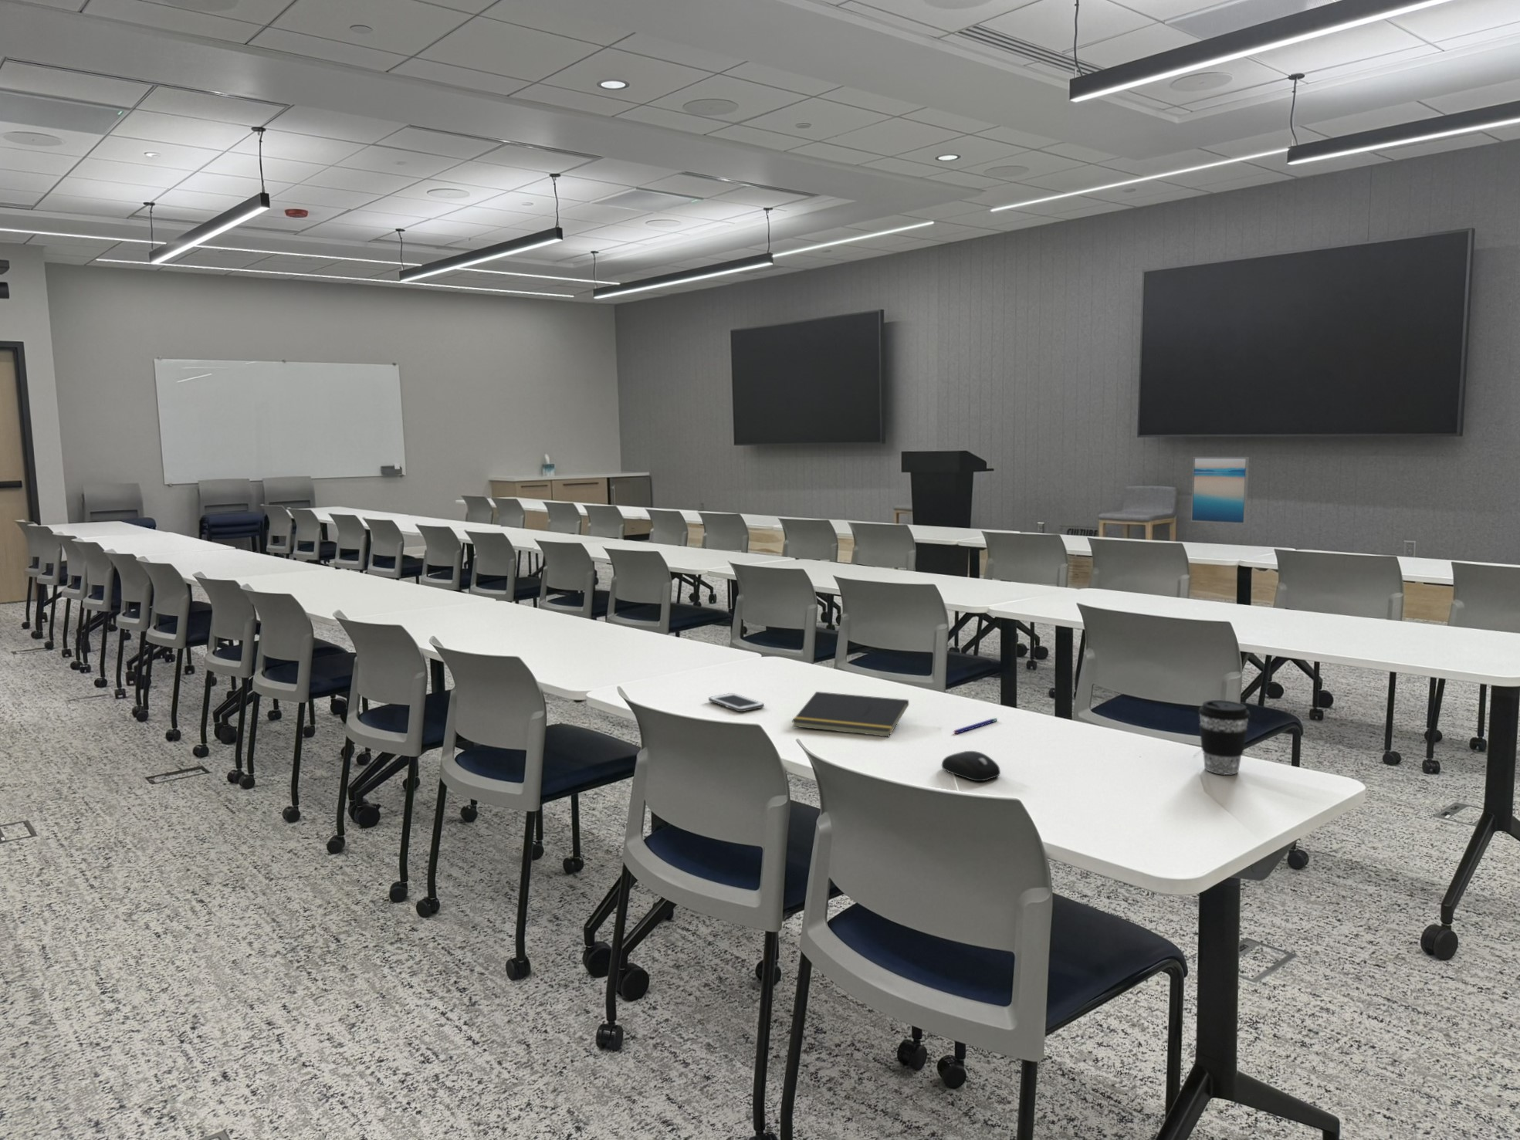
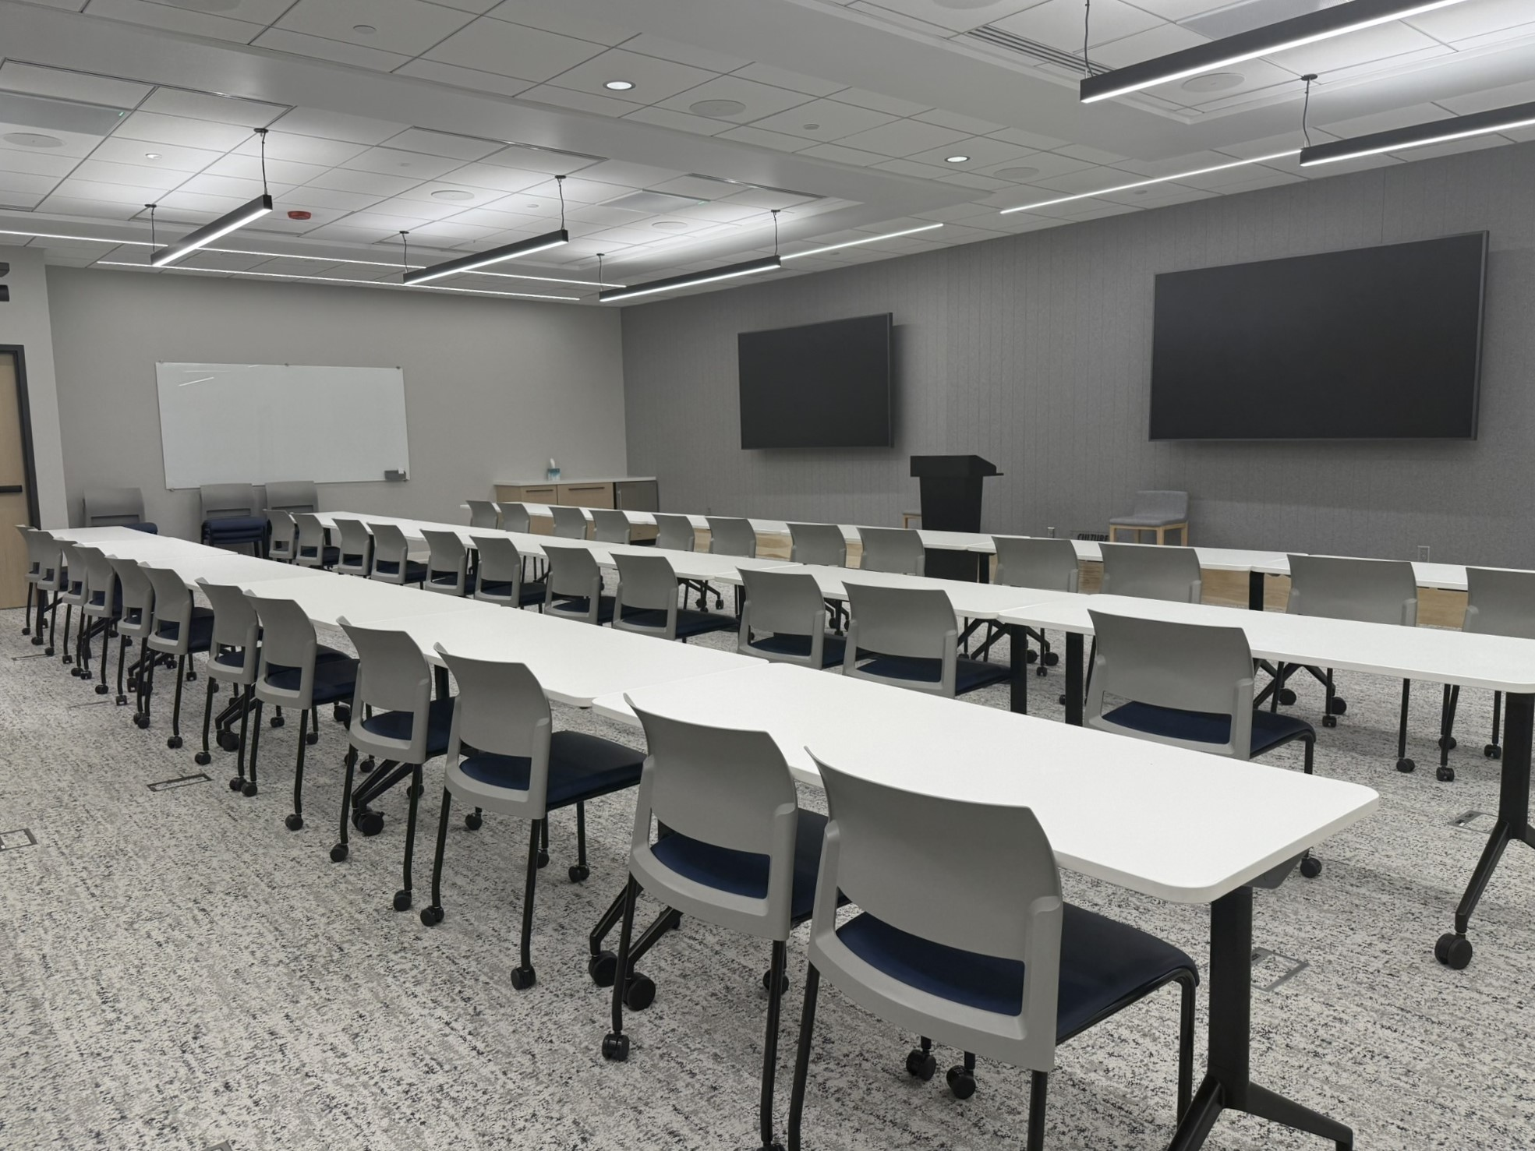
- notepad (850, 712)
- computer mouse (968, 763)
- wall art (1219, 490)
- coffee cup (1223, 738)
- pen (976, 726)
- cell phone (735, 703)
